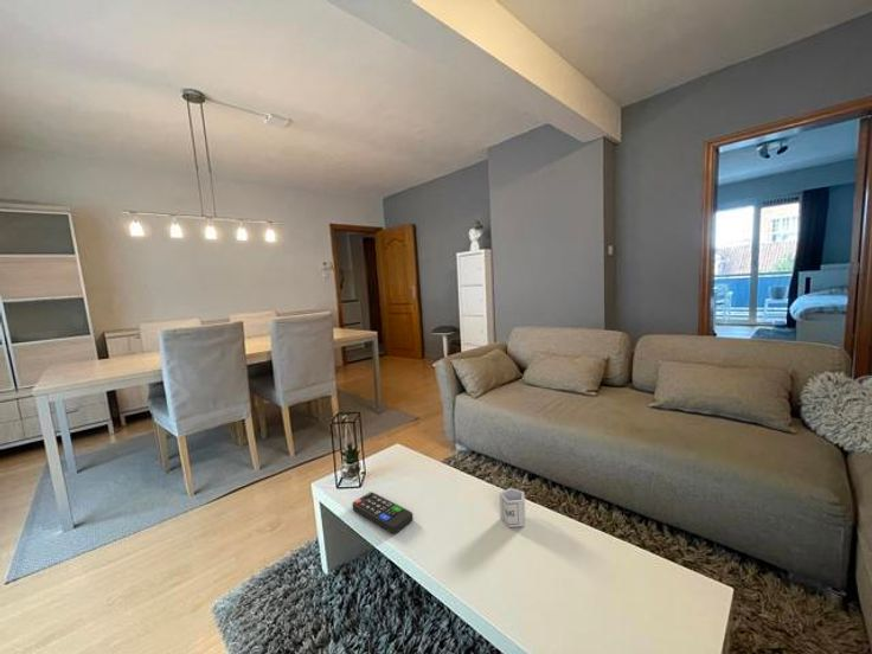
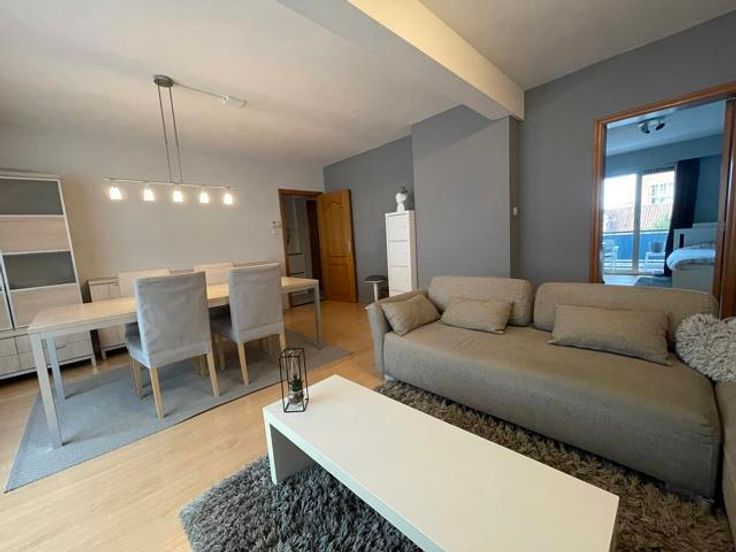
- cup (514, 506)
- remote control (382, 511)
